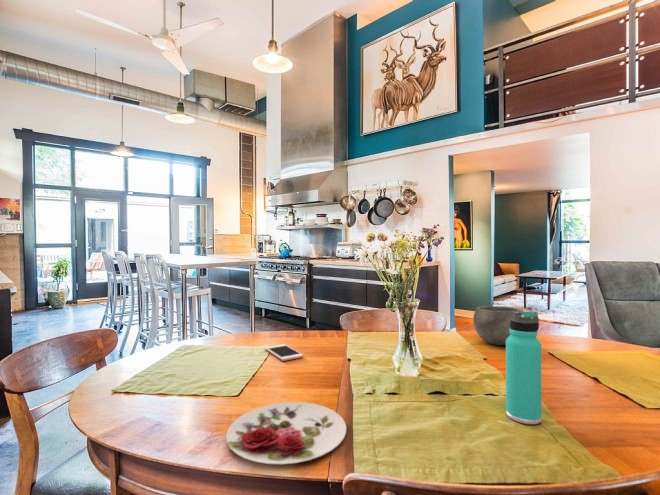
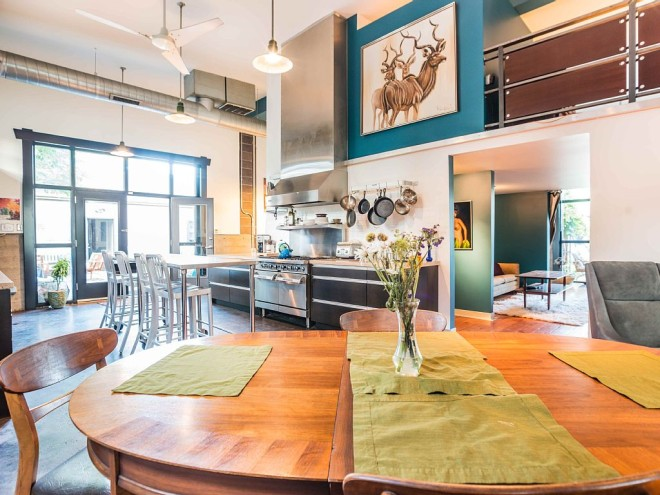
- cell phone (283, 352)
- thermos bottle (523, 364)
- plate (287, 427)
- bowl (499, 325)
